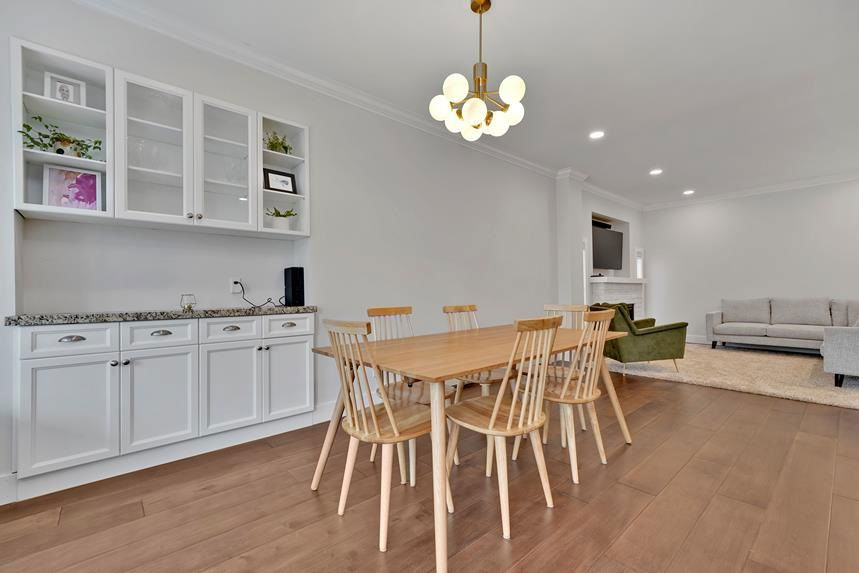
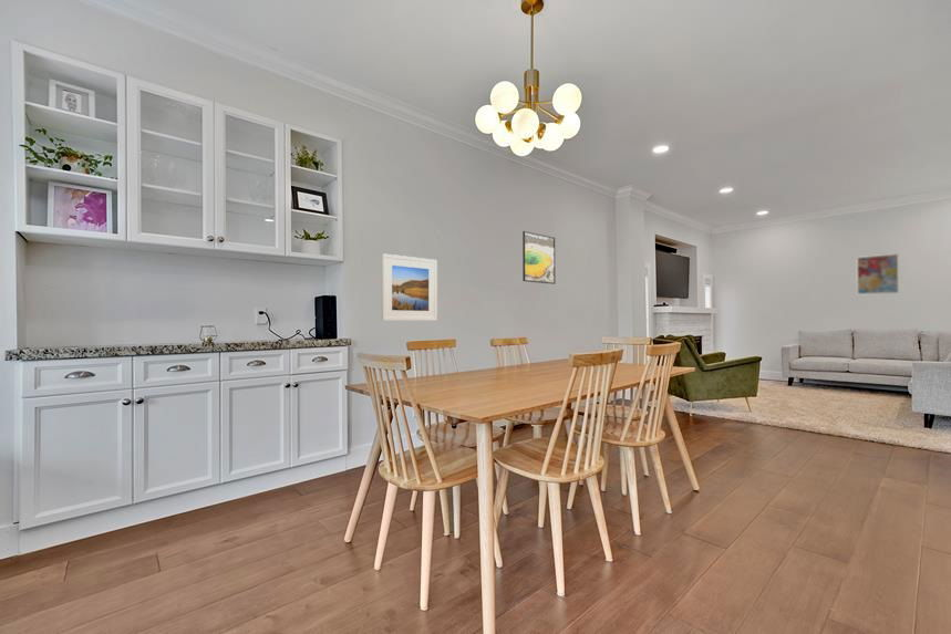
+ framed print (539, 258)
+ wall art (877, 274)
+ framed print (410, 289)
